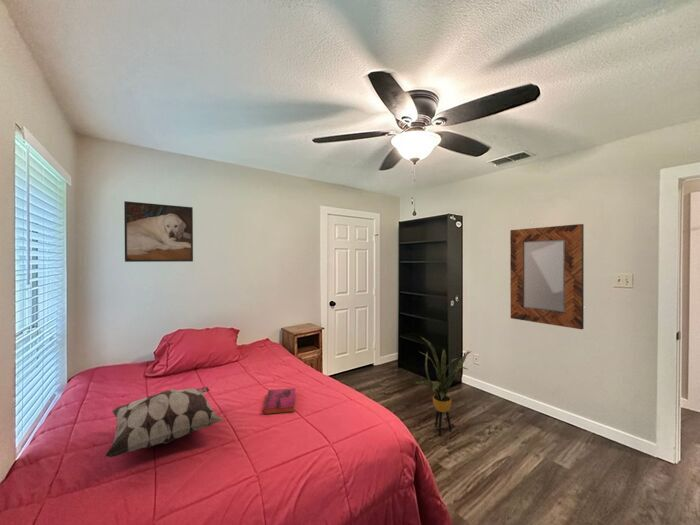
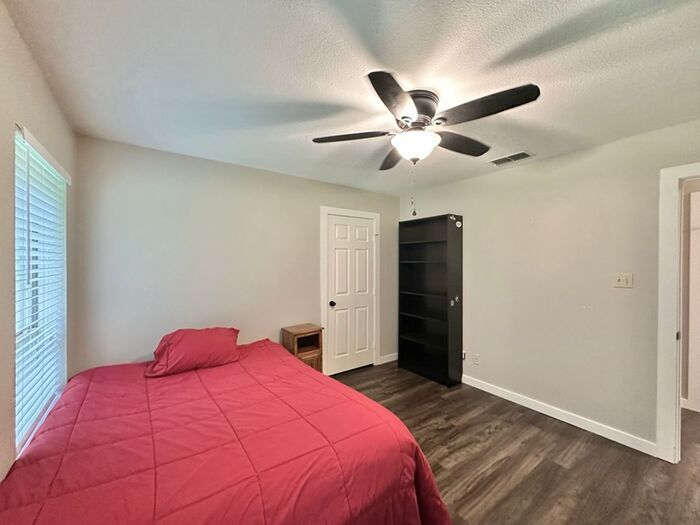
- decorative pillow (167, 414)
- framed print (160, 233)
- home mirror (543, 275)
- hardback book (280, 400)
- house plant (442, 386)
